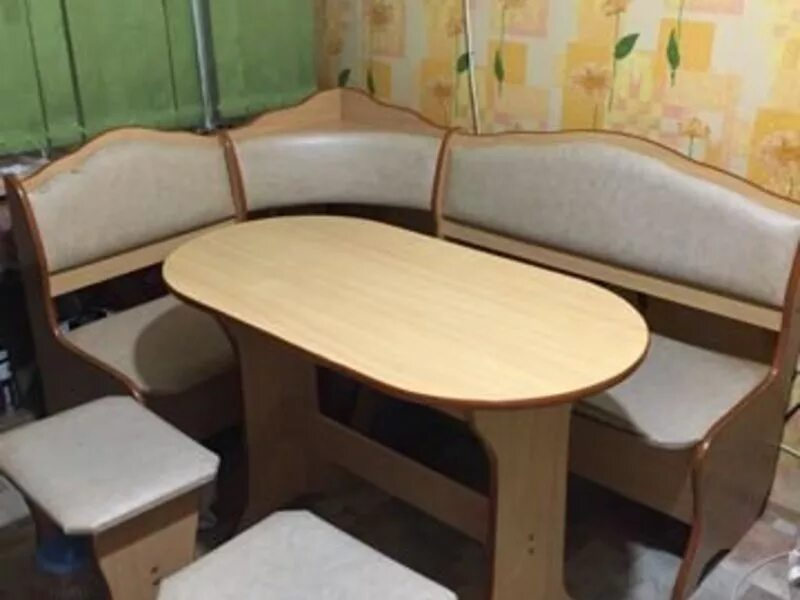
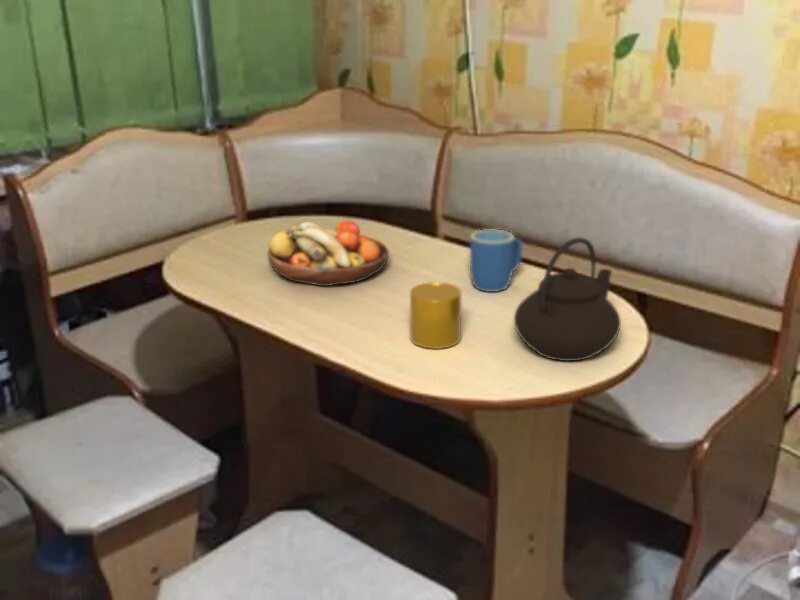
+ teapot (575, 291)
+ fruit bowl (328, 245)
+ mug (495, 260)
+ cup (435, 315)
